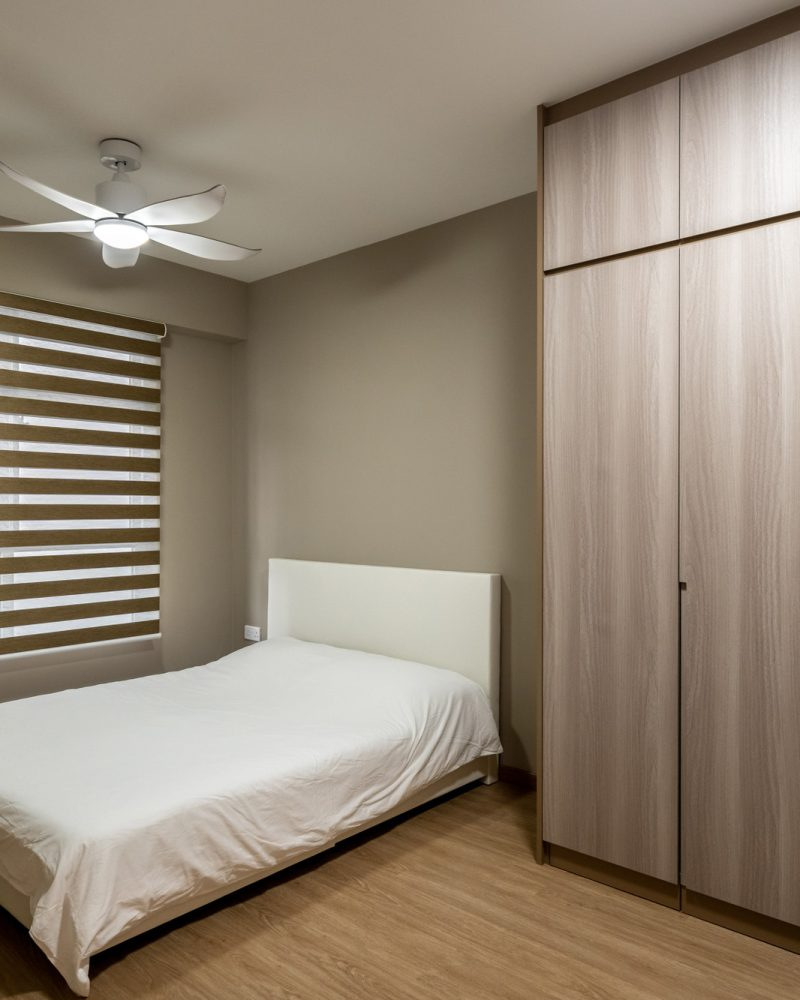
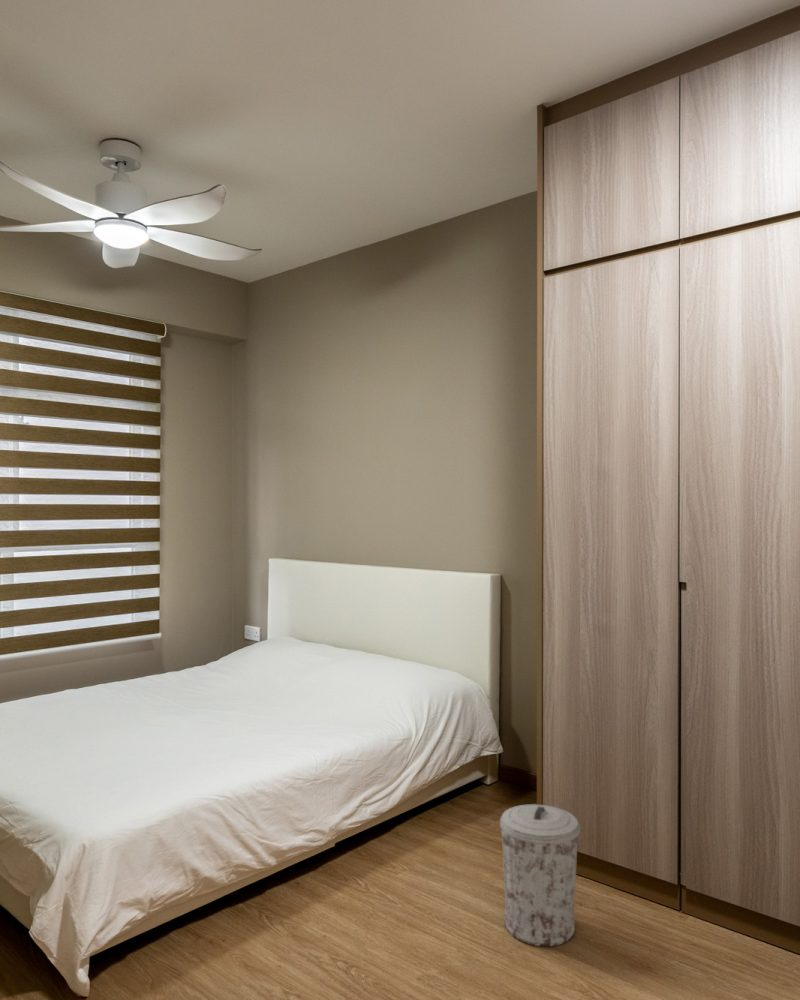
+ trash can (539, 868)
